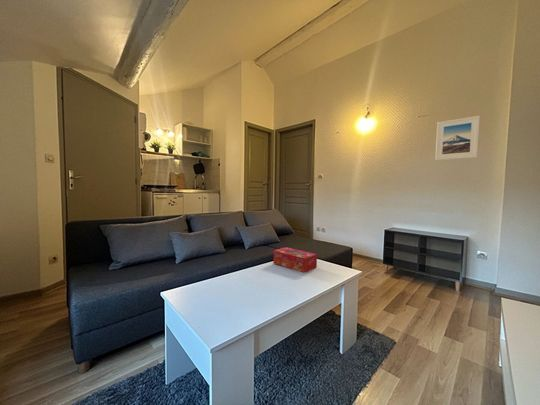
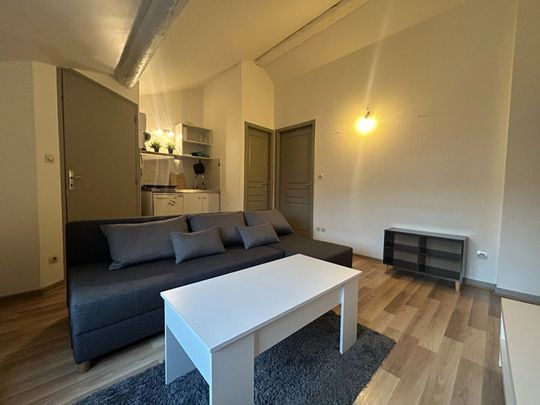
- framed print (456, 139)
- tissue box (294, 258)
